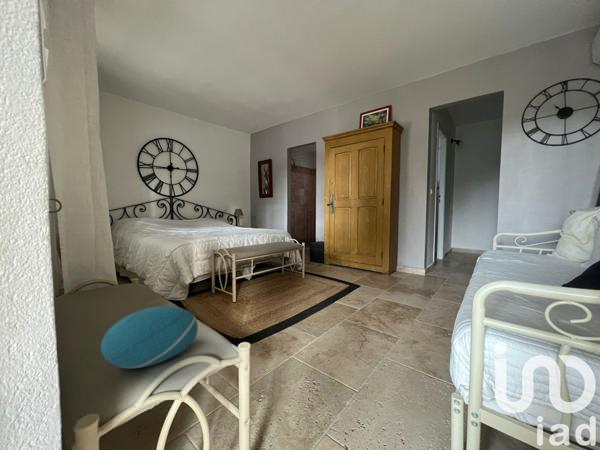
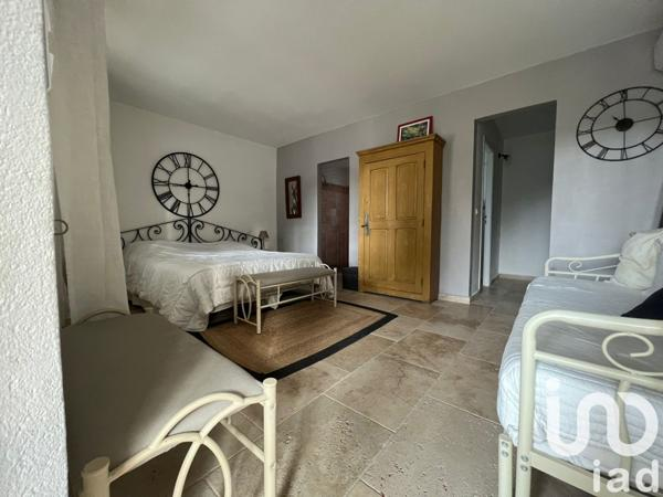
- cushion (153, 333)
